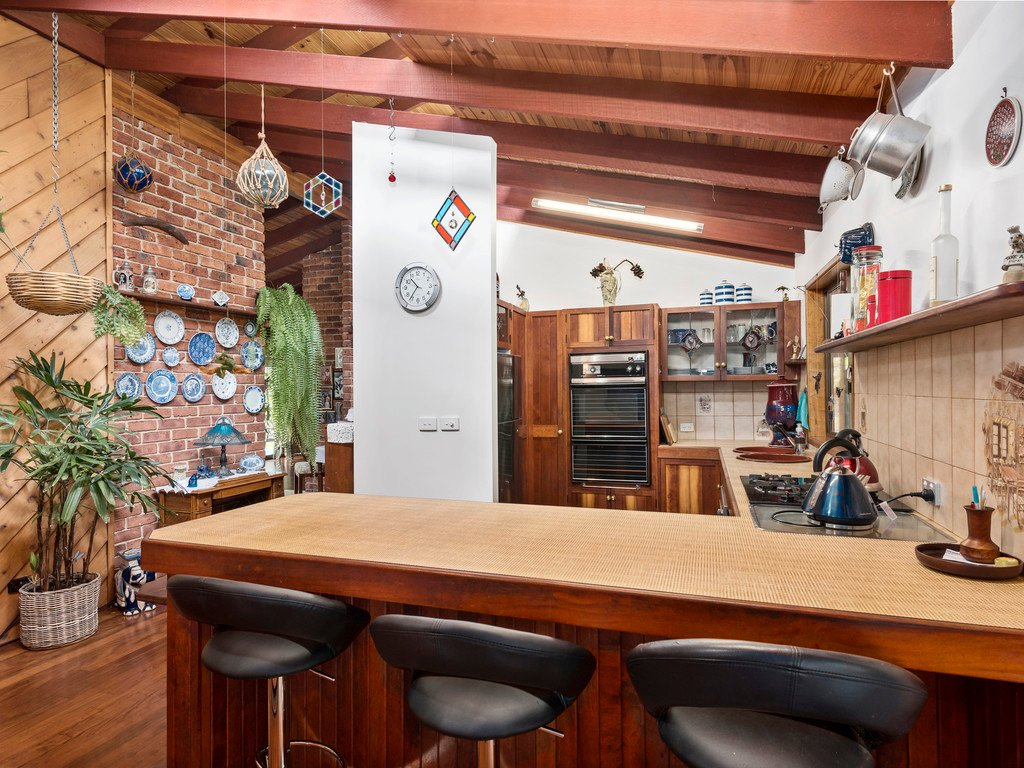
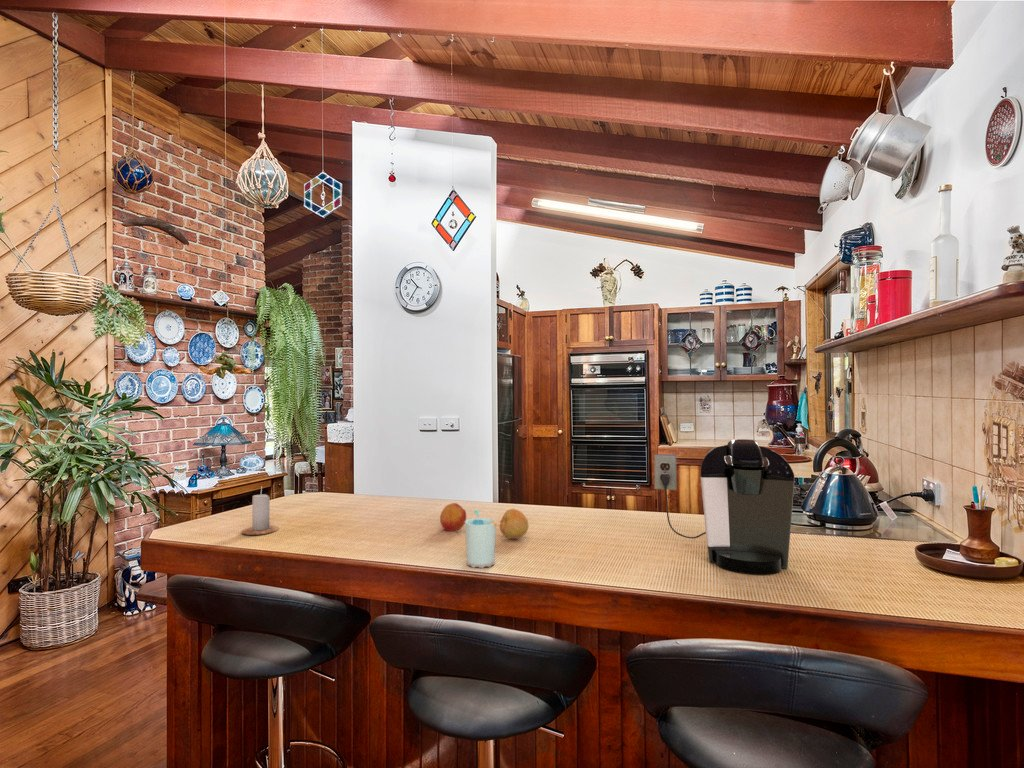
+ fruit (514, 524)
+ candle (260, 505)
+ fruit (453, 517)
+ coffee maker (719, 498)
+ cup (481, 538)
